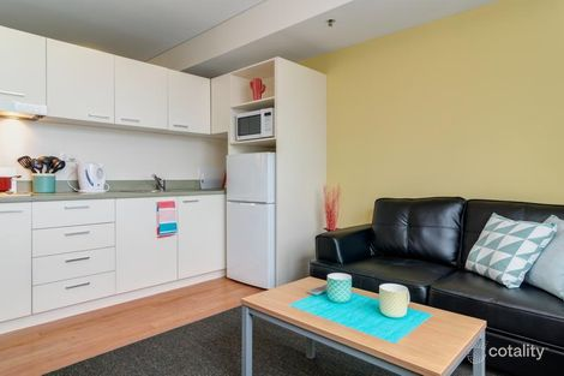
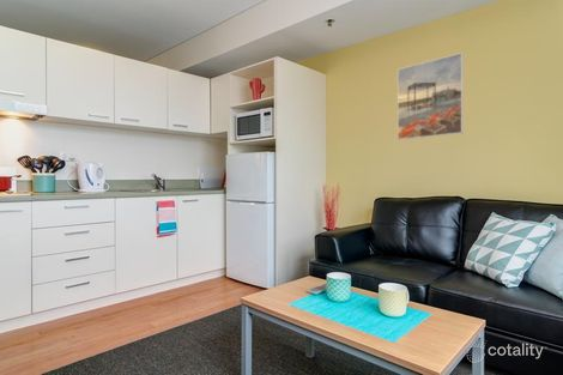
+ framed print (428, 98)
